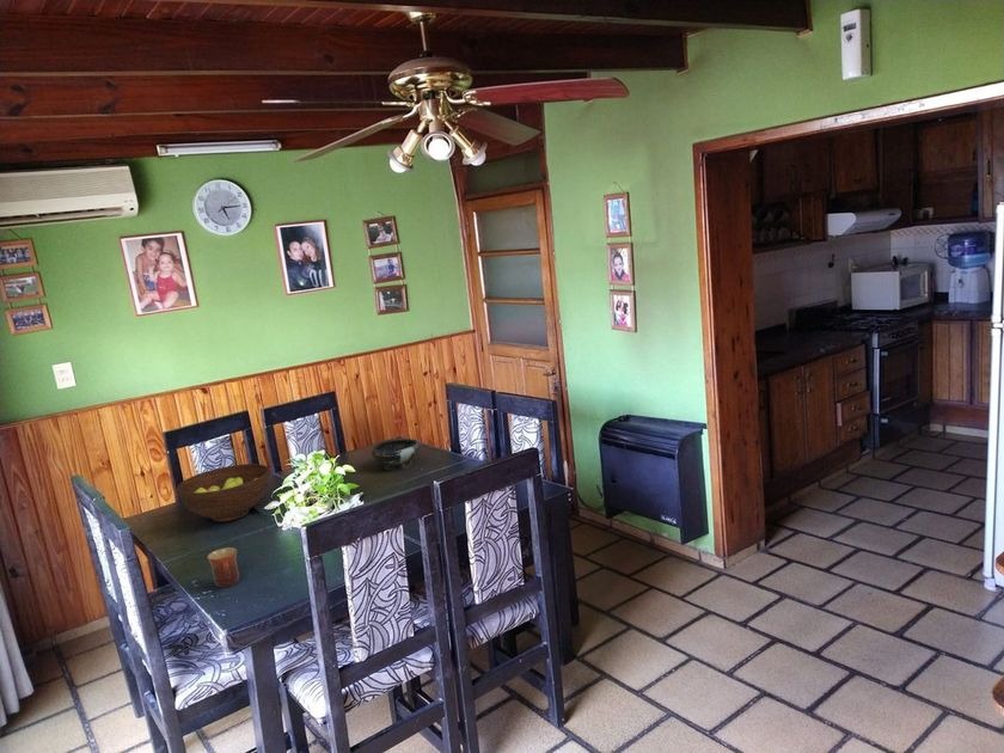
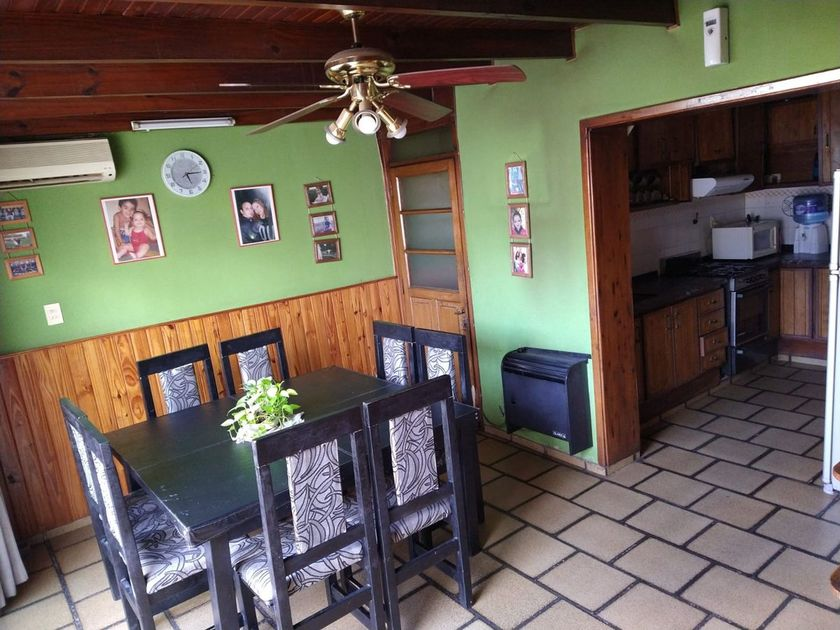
- mug (225, 570)
- bowl (397, 455)
- fruit bowl (227, 496)
